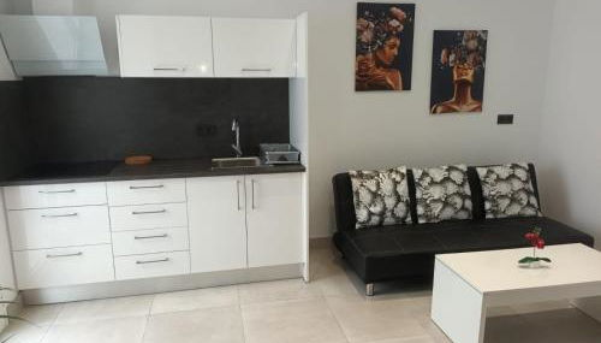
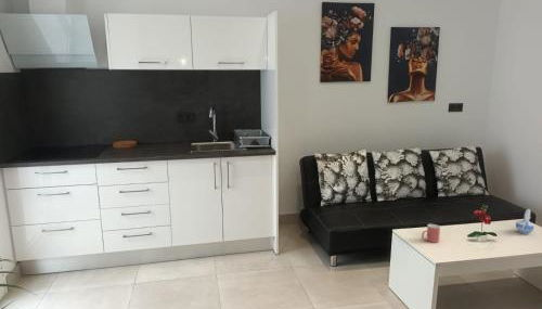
+ ceramic pitcher (525, 220)
+ mug (430, 233)
